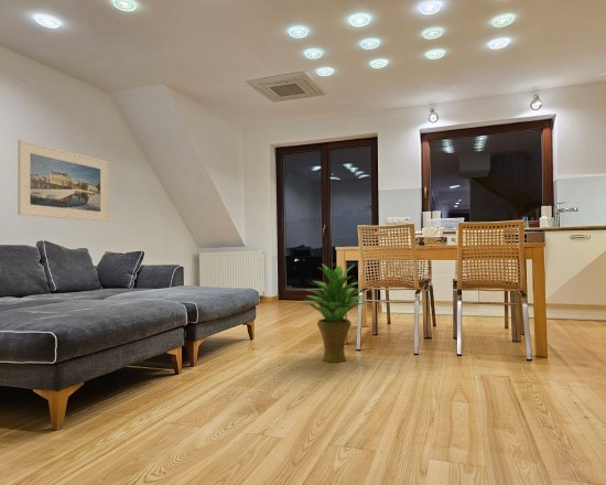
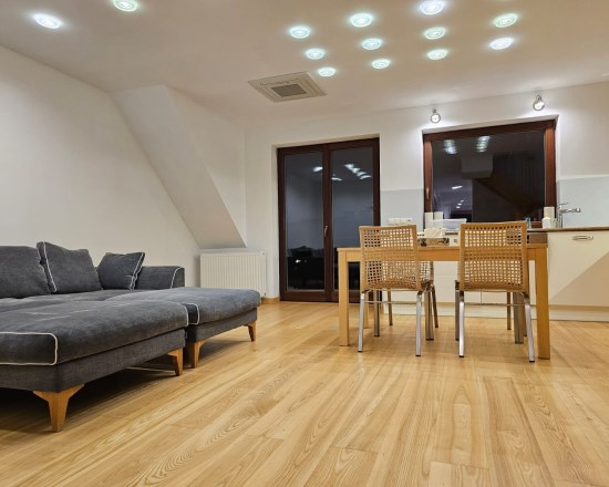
- potted plant (333, 311)
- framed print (67, 184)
